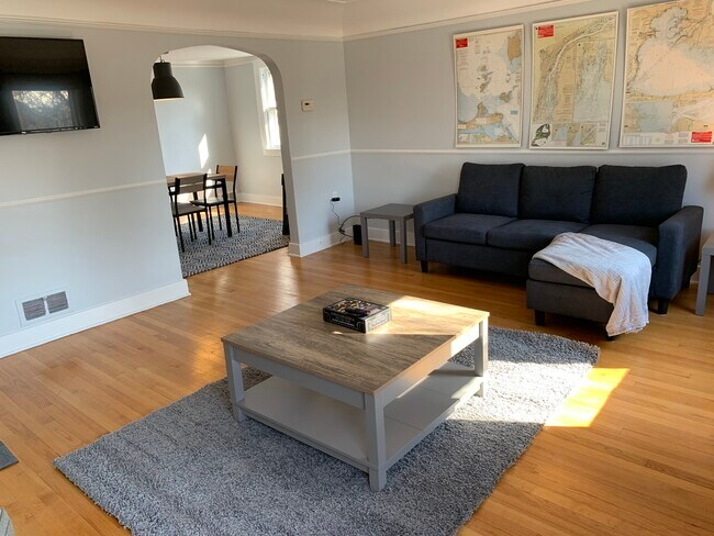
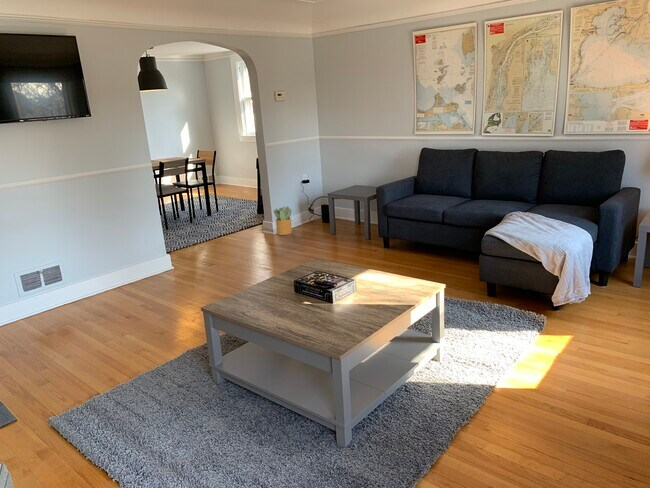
+ potted plant (282, 220)
